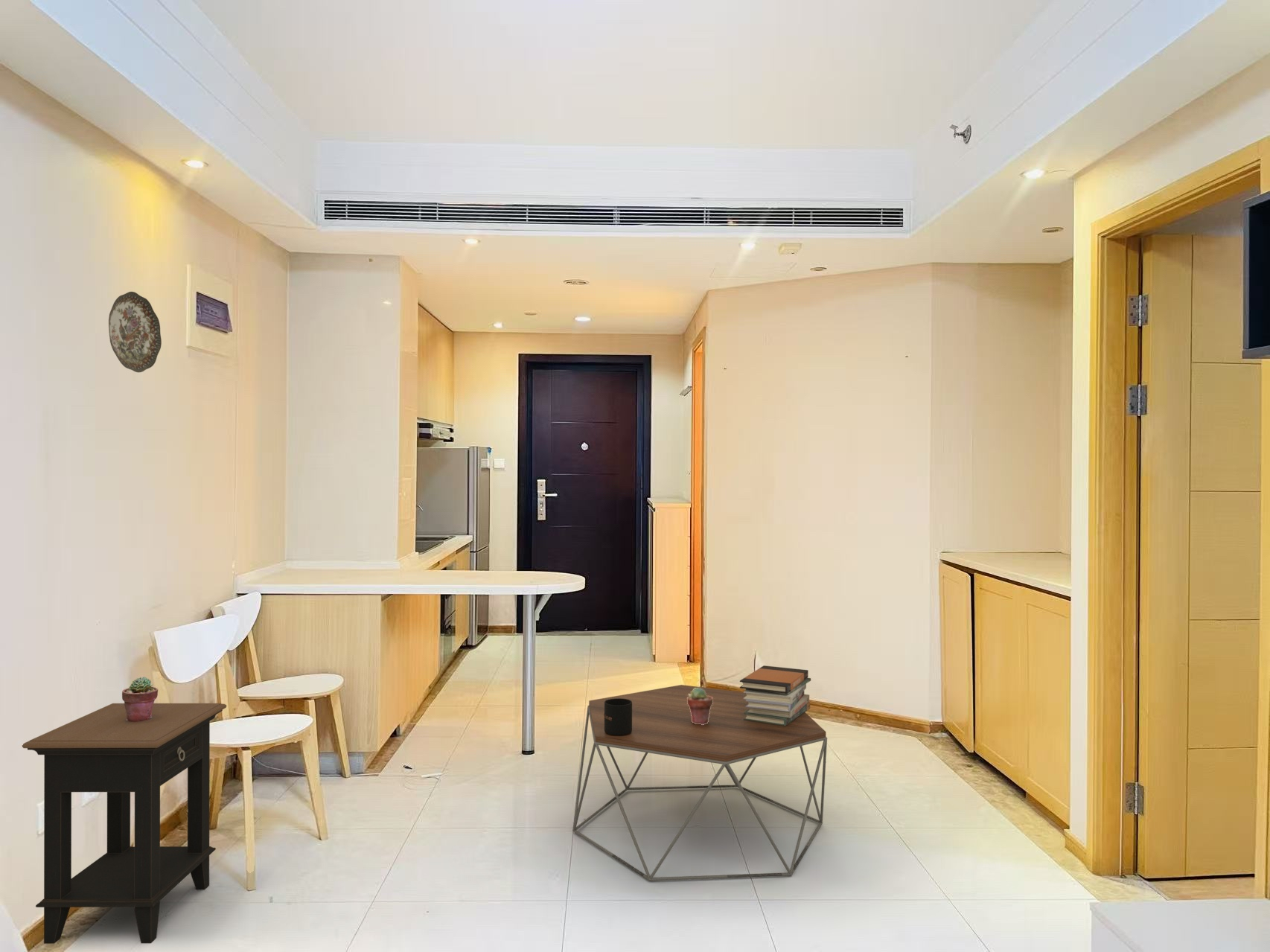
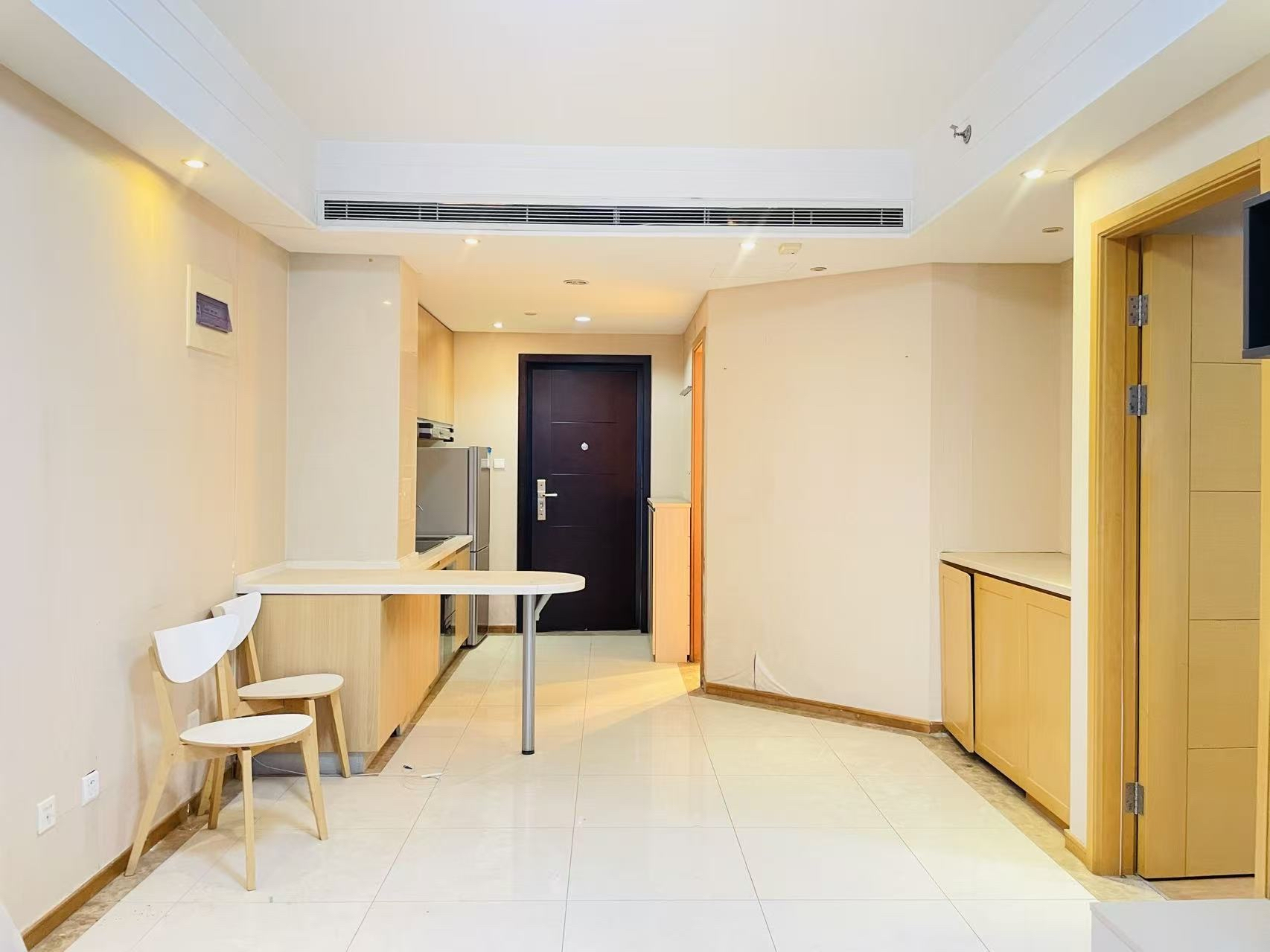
- mug (618, 715)
- coffee table (702, 761)
- side table (130, 817)
- decorative plate (133, 332)
- book stack (776, 694)
- potted succulent (700, 704)
- potted succulent (140, 697)
